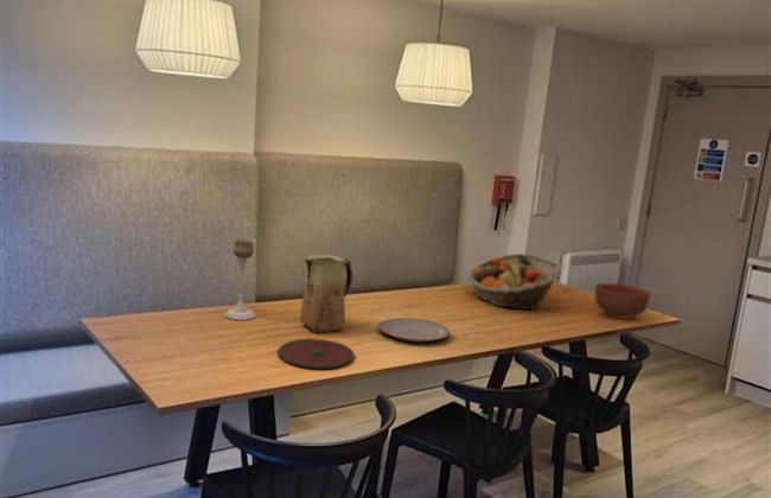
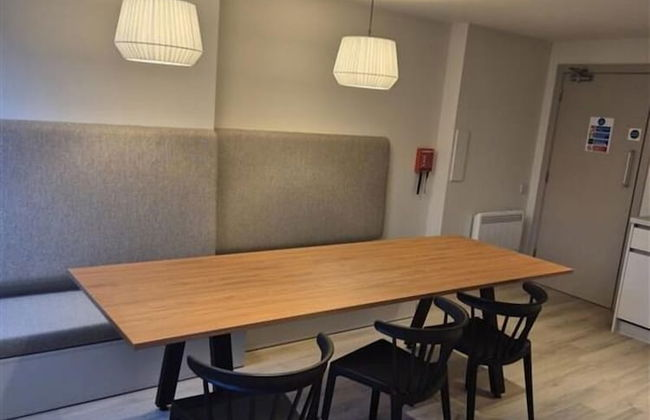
- plate (316, 351)
- plate (413, 331)
- vase (326, 292)
- fruit basket (512, 279)
- bowl (620, 302)
- candle holder (241, 279)
